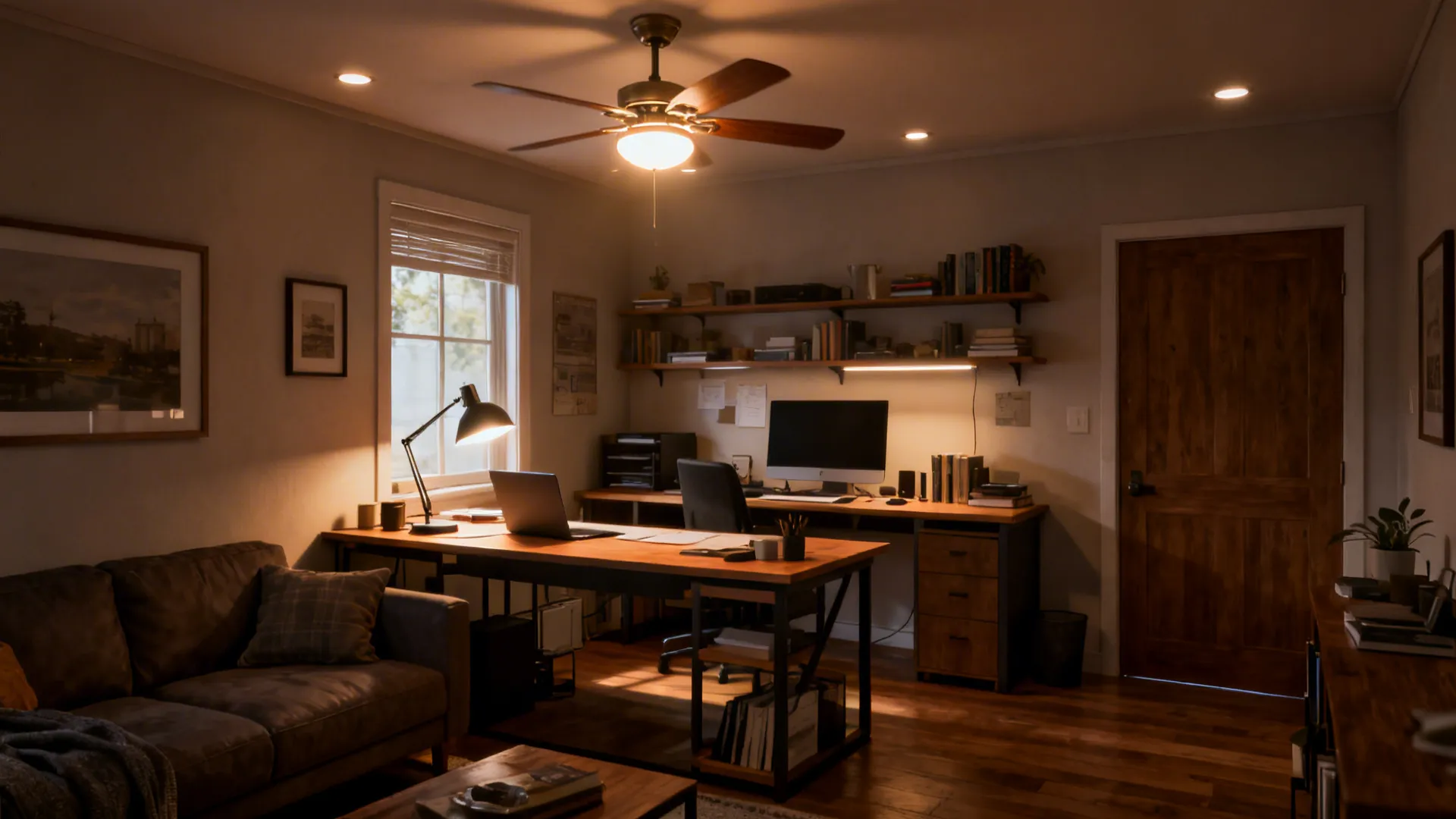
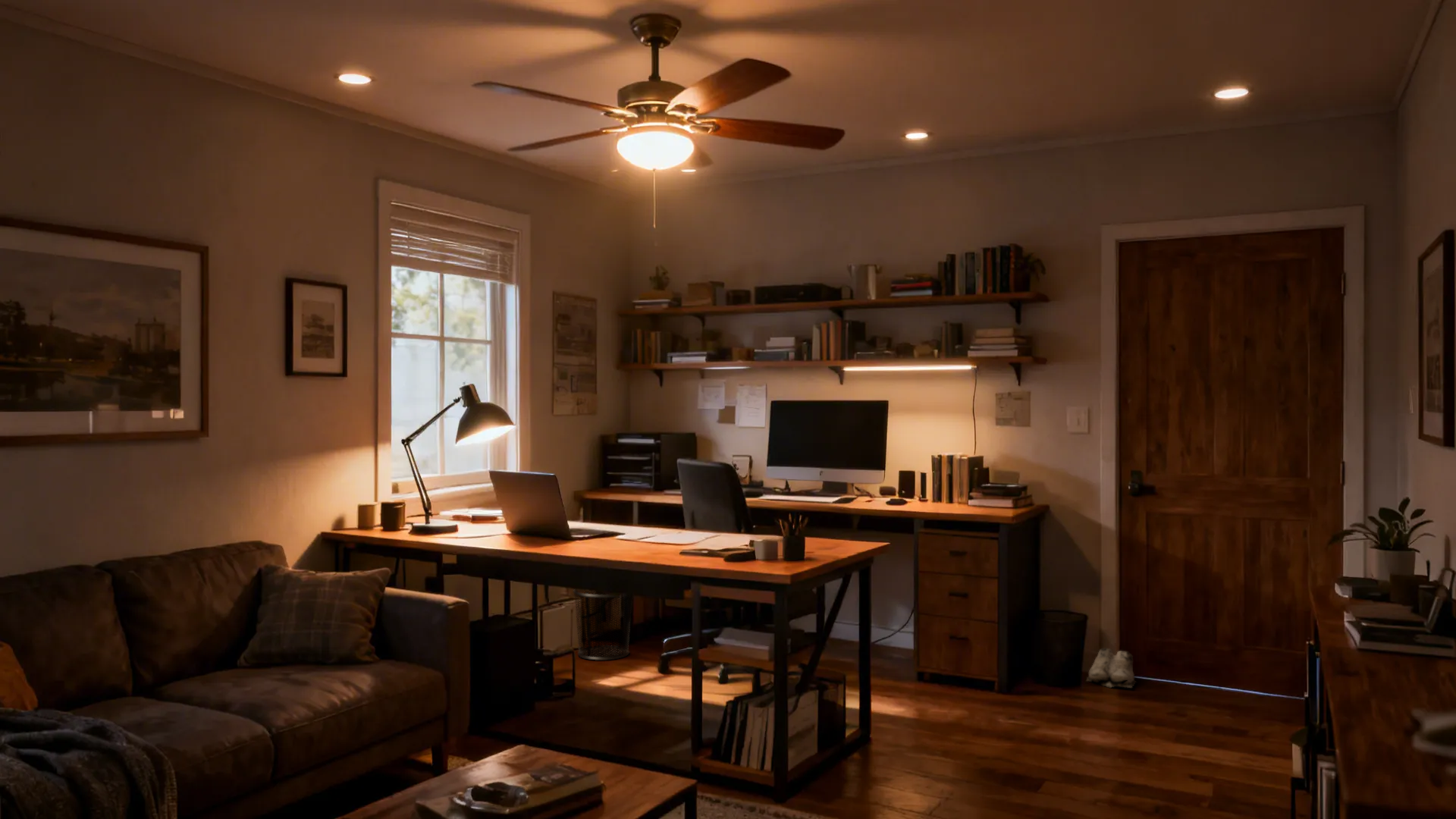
+ shoe (1112, 665)
+ waste bin (604, 621)
